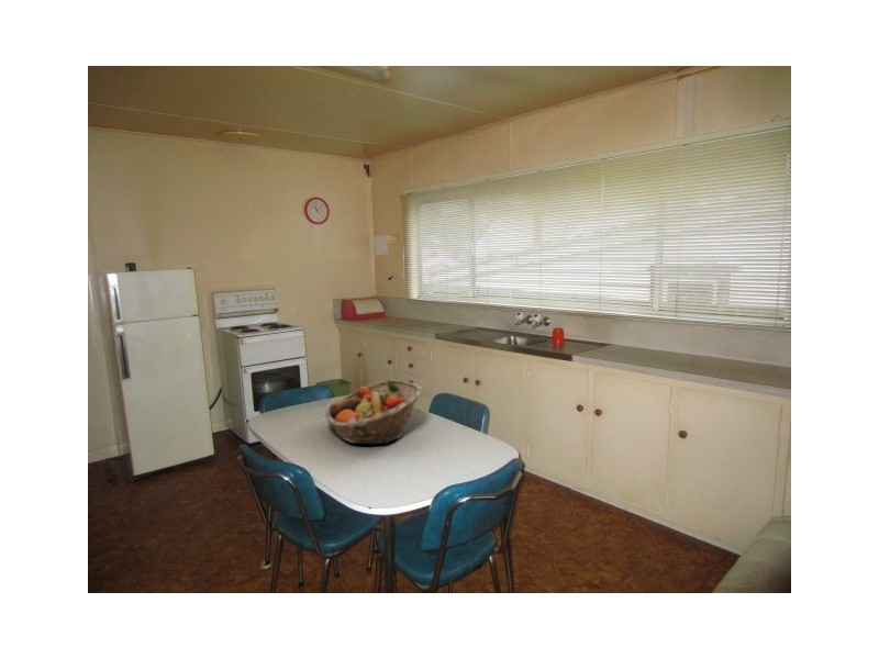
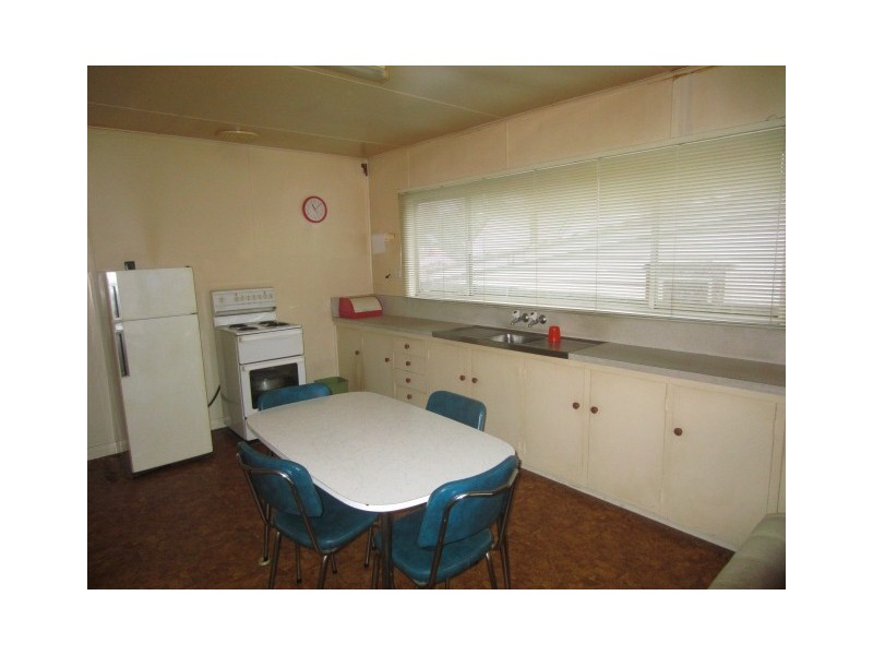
- fruit basket (374, 409)
